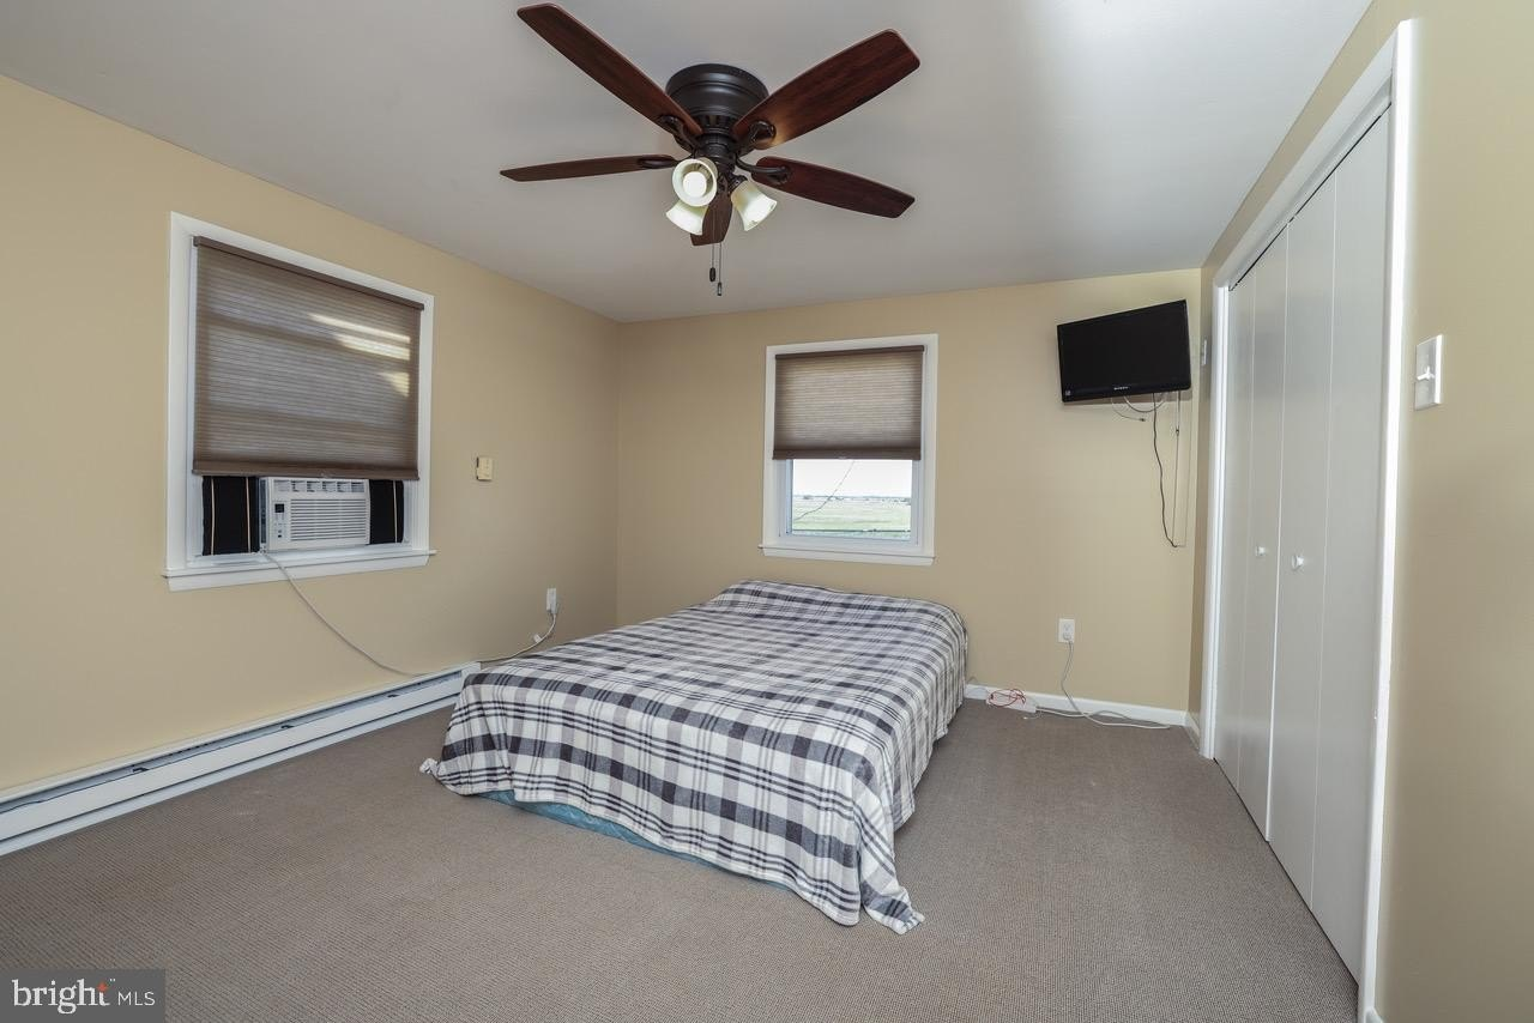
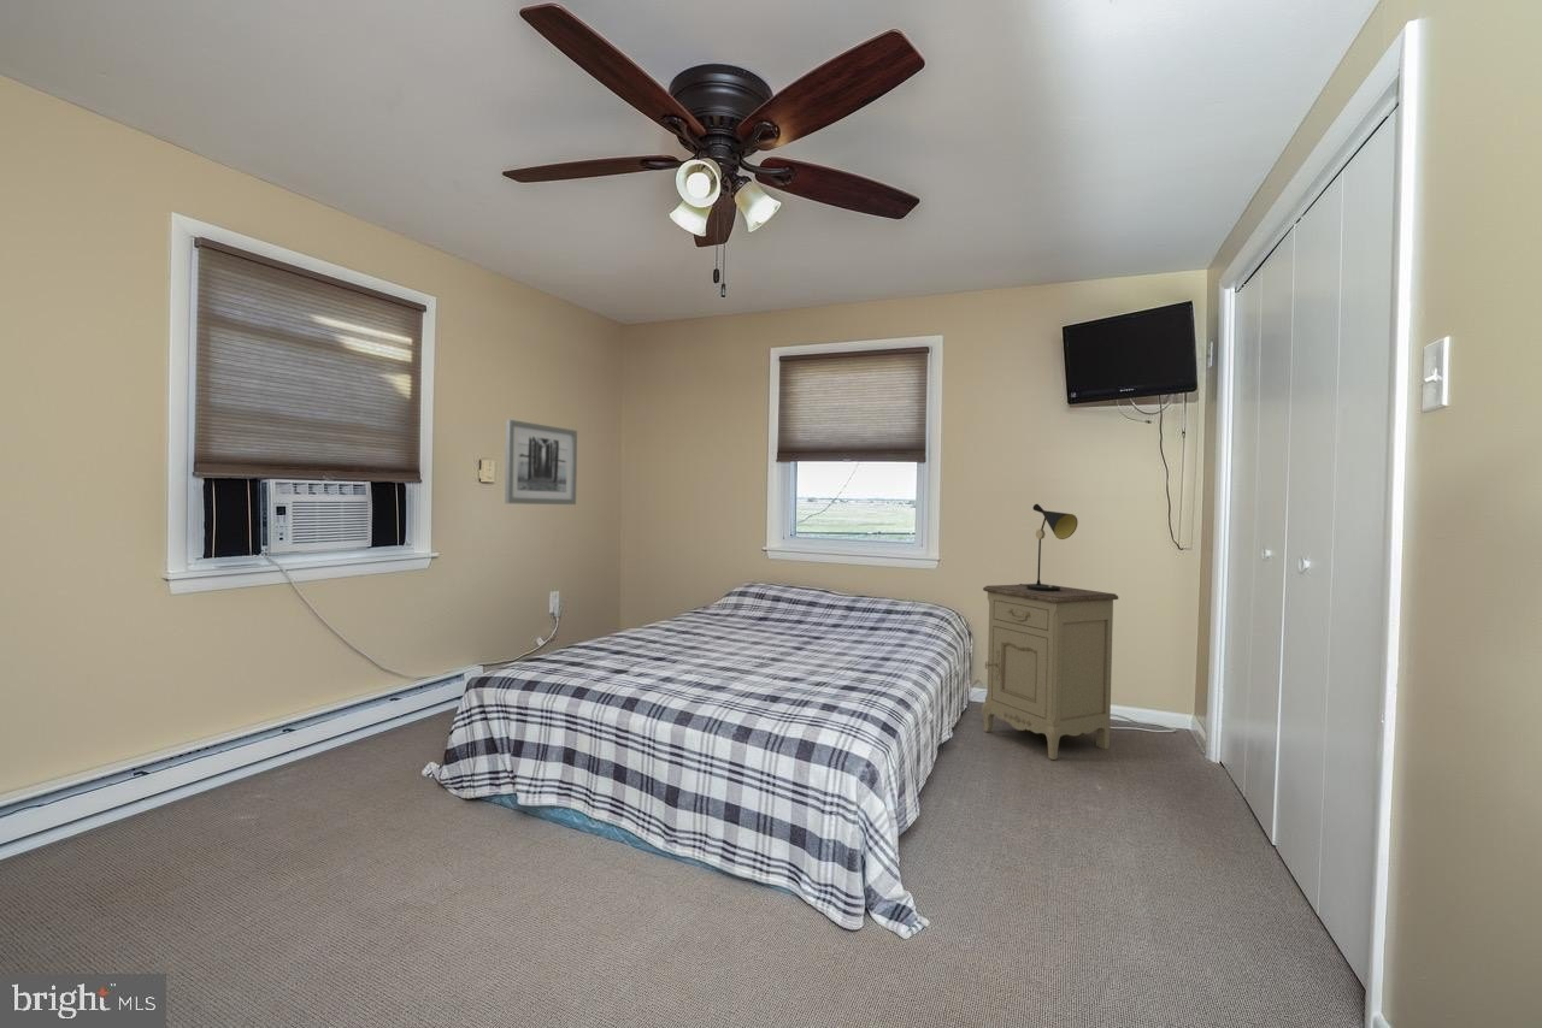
+ nightstand (1041, 664)
+ table lamp (1040, 545)
+ wall art (543, 465)
